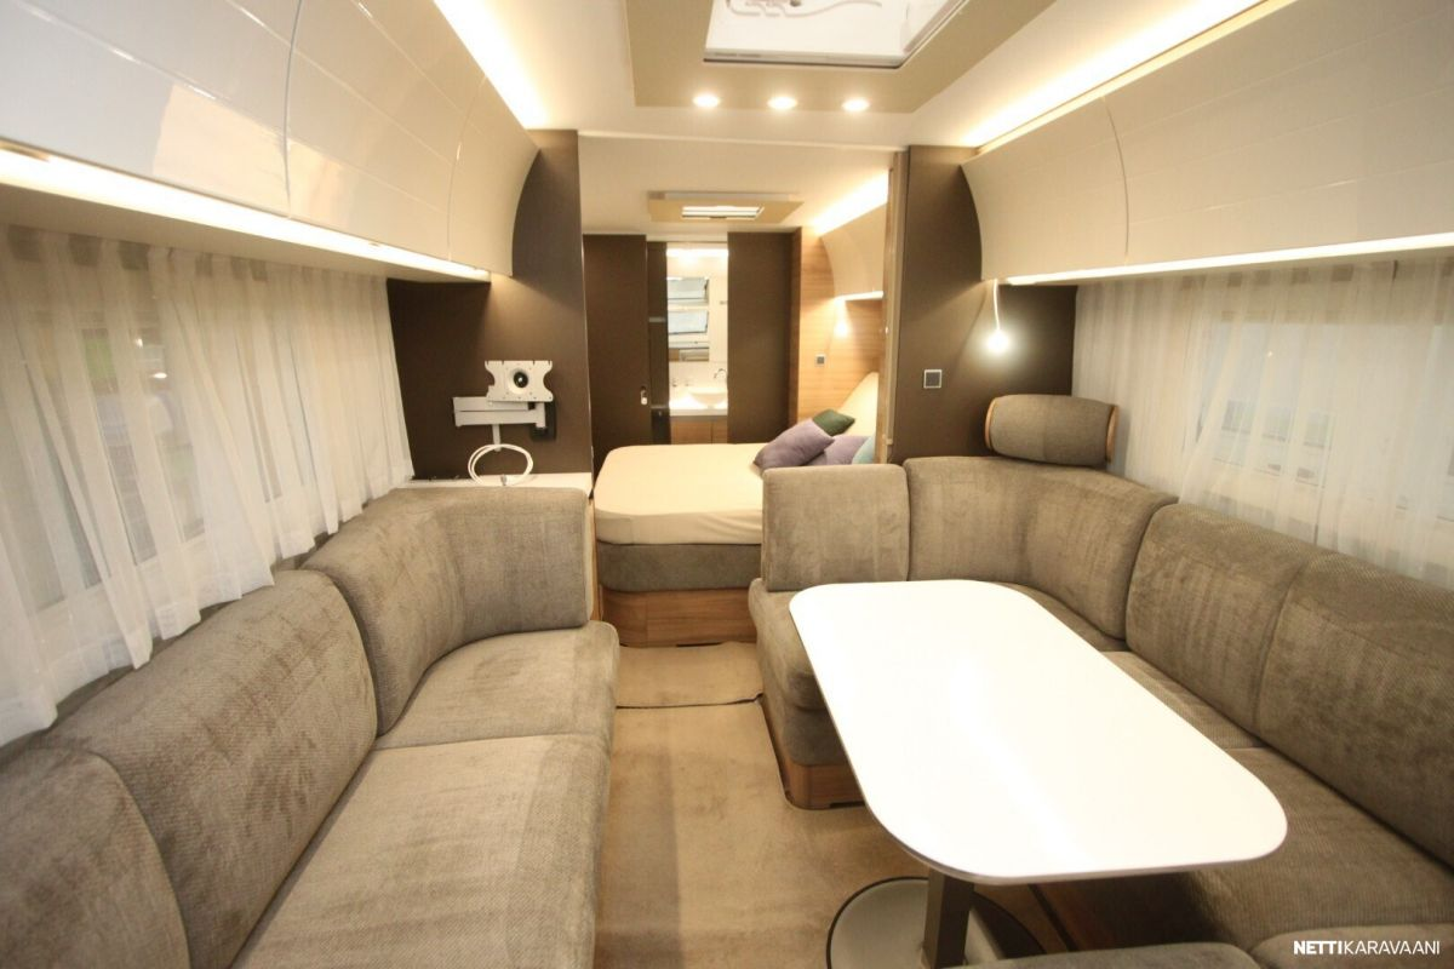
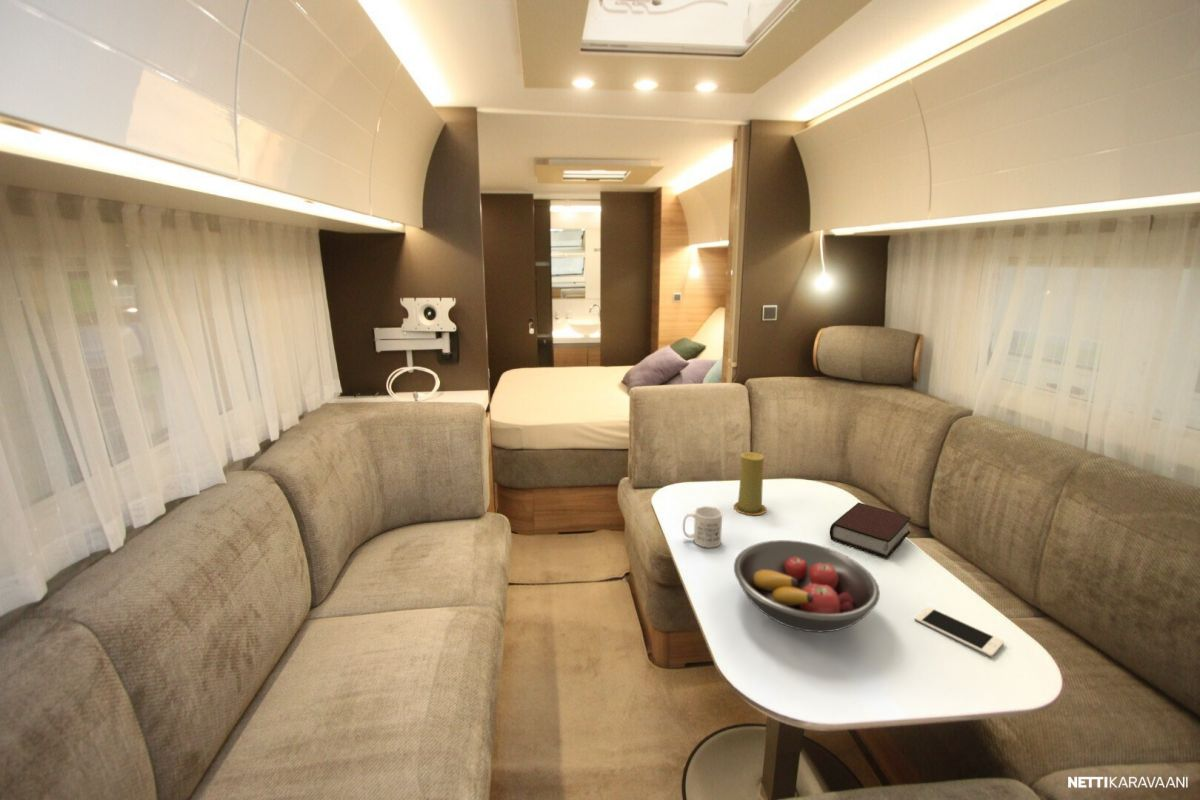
+ bible (870, 527)
+ cell phone (957, 630)
+ candle (751, 482)
+ mug (702, 526)
+ fruit bowl (802, 586)
